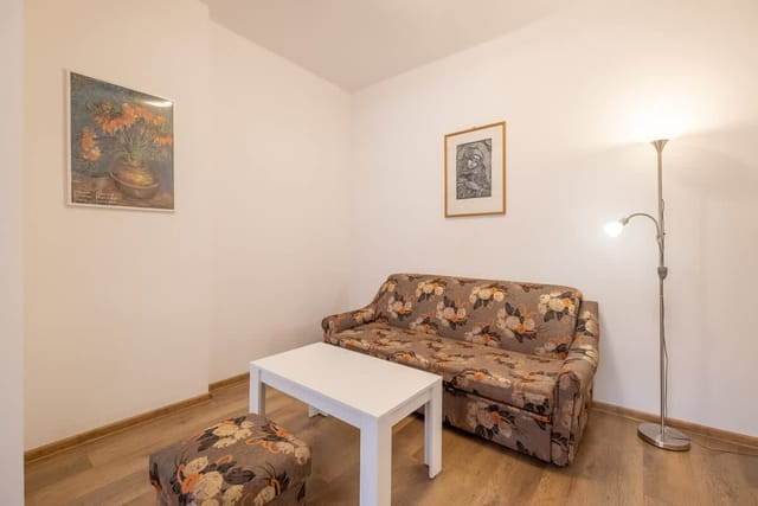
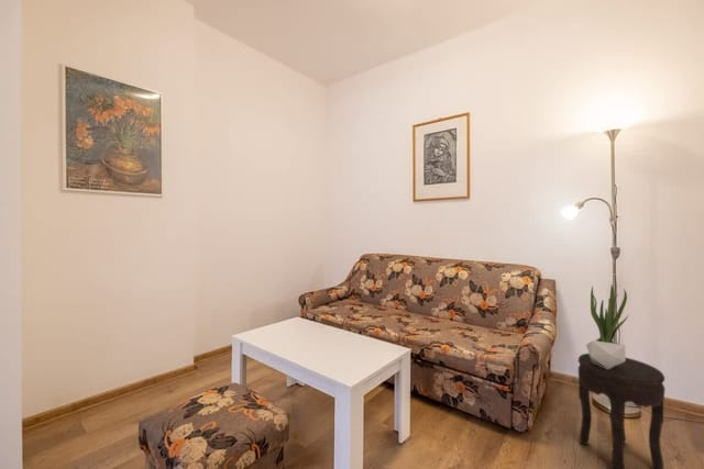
+ potted plant (606, 325)
+ side table (618, 410)
